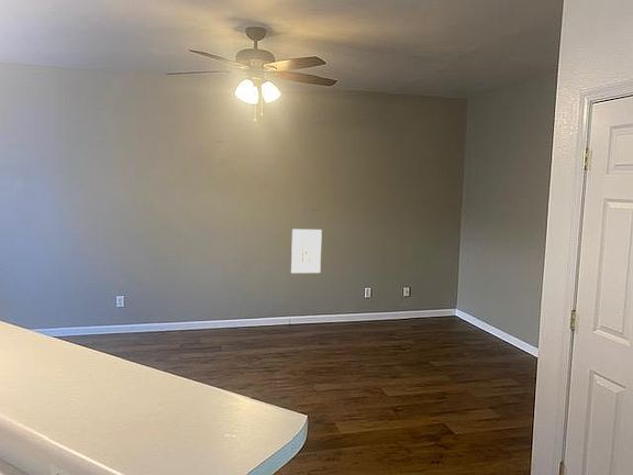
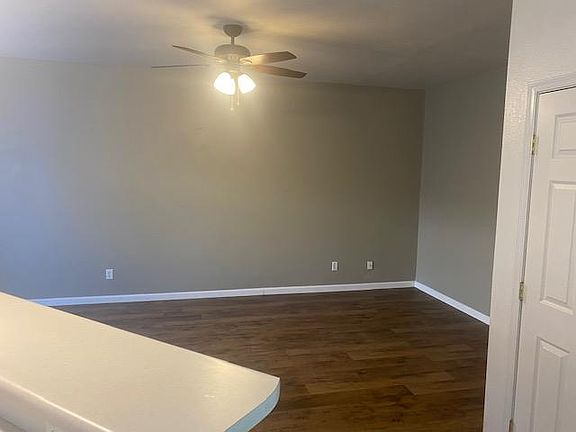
- wall art (306, 251)
